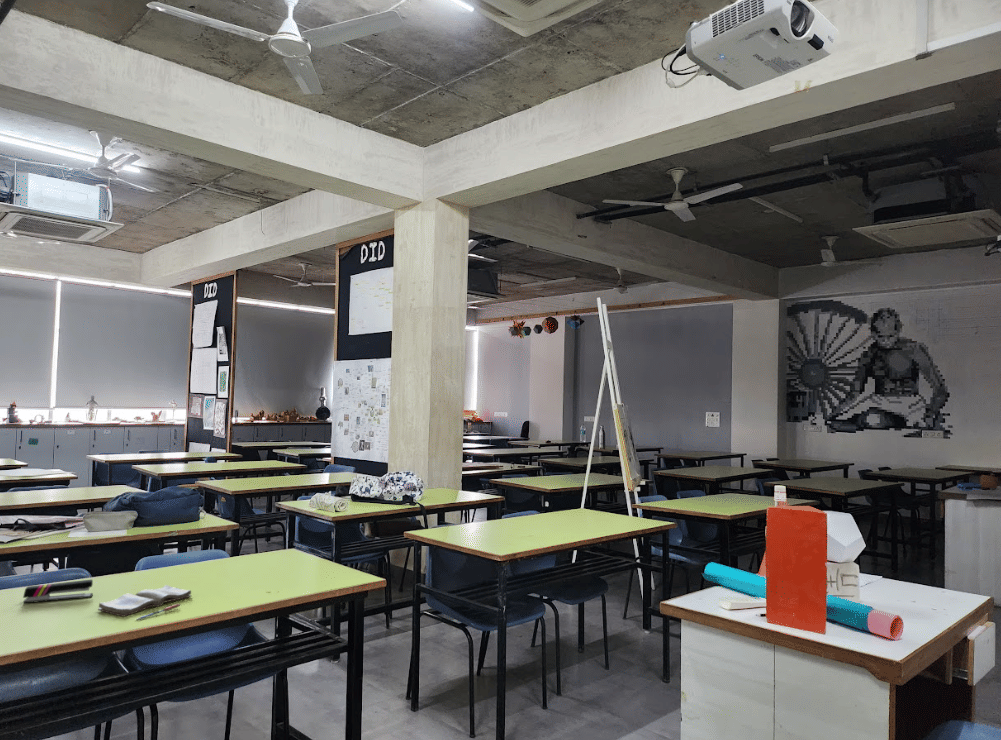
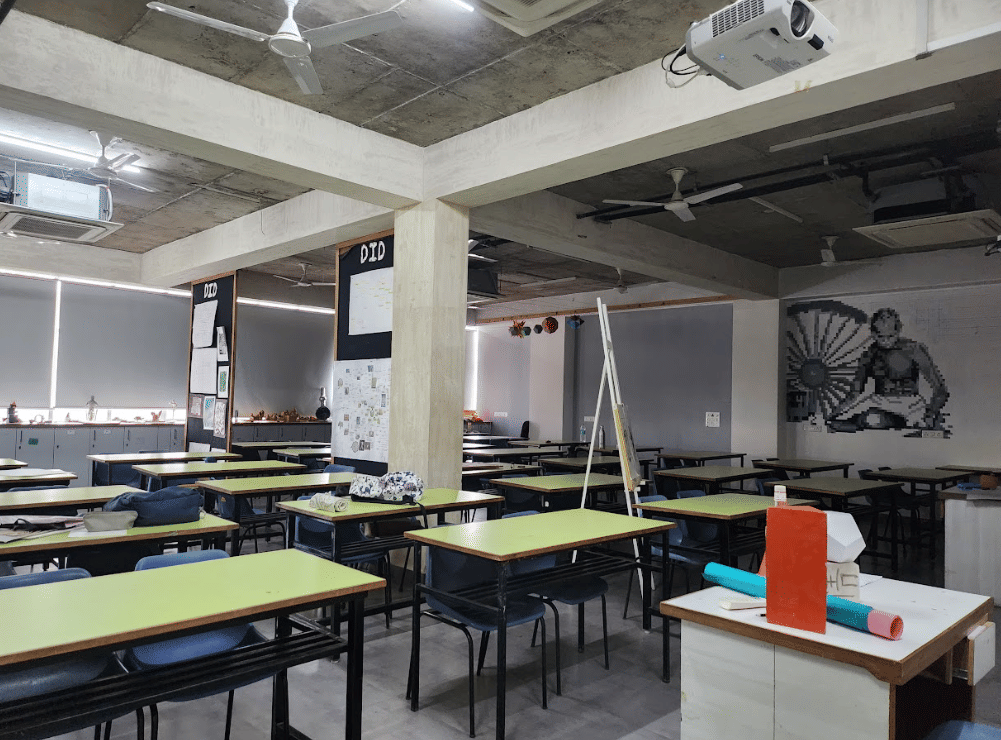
- pen (158, 611)
- diary (146, 598)
- stapler (58, 590)
